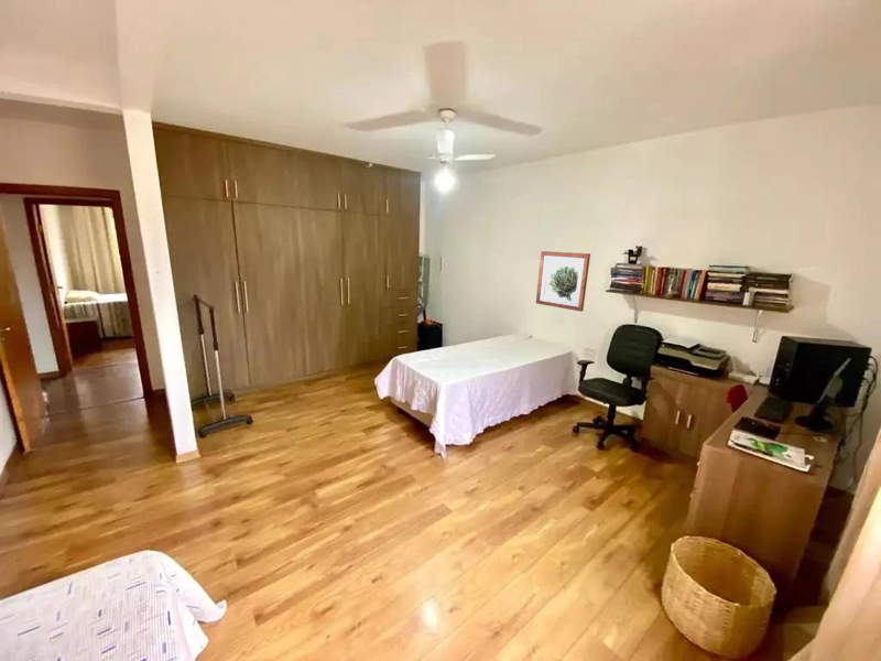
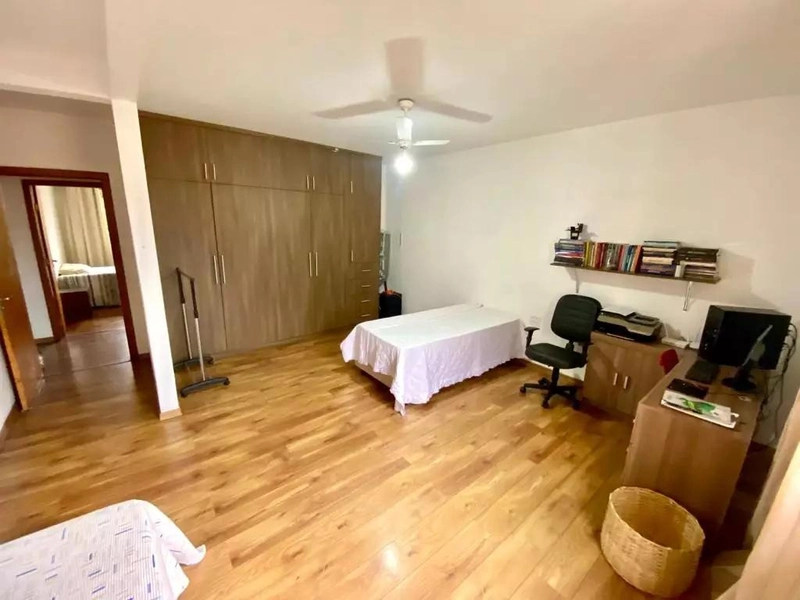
- wall art (561, 280)
